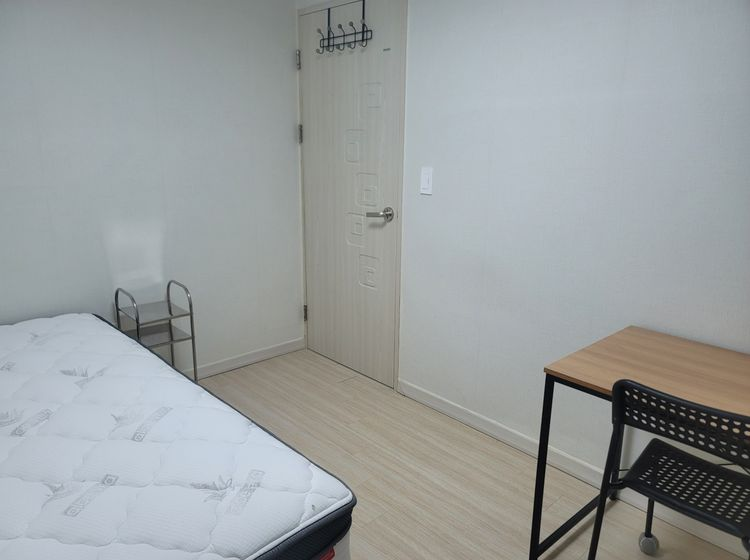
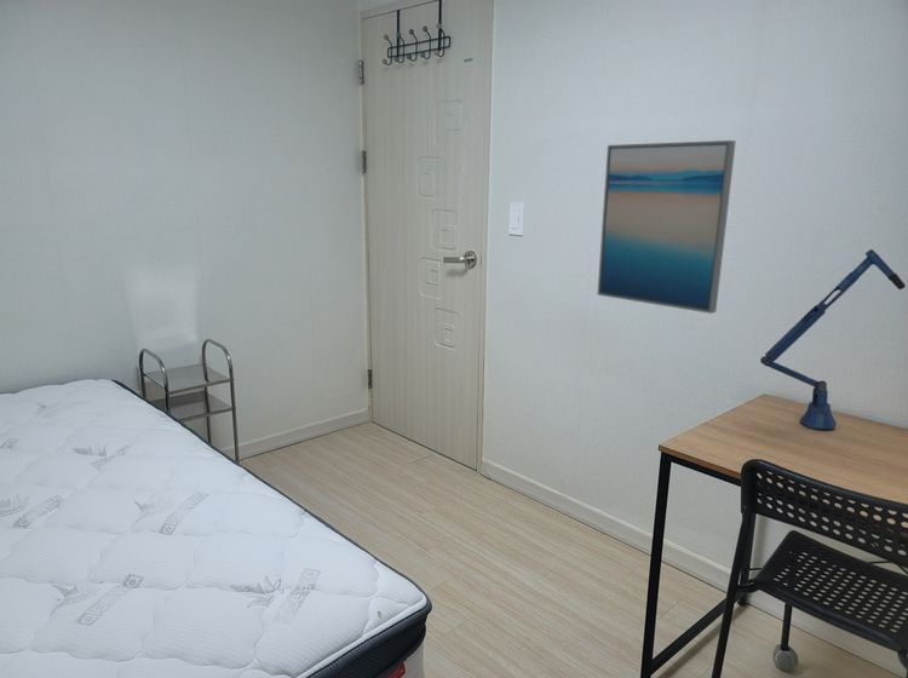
+ wall art (660, 225)
+ desk lamp (811, 324)
